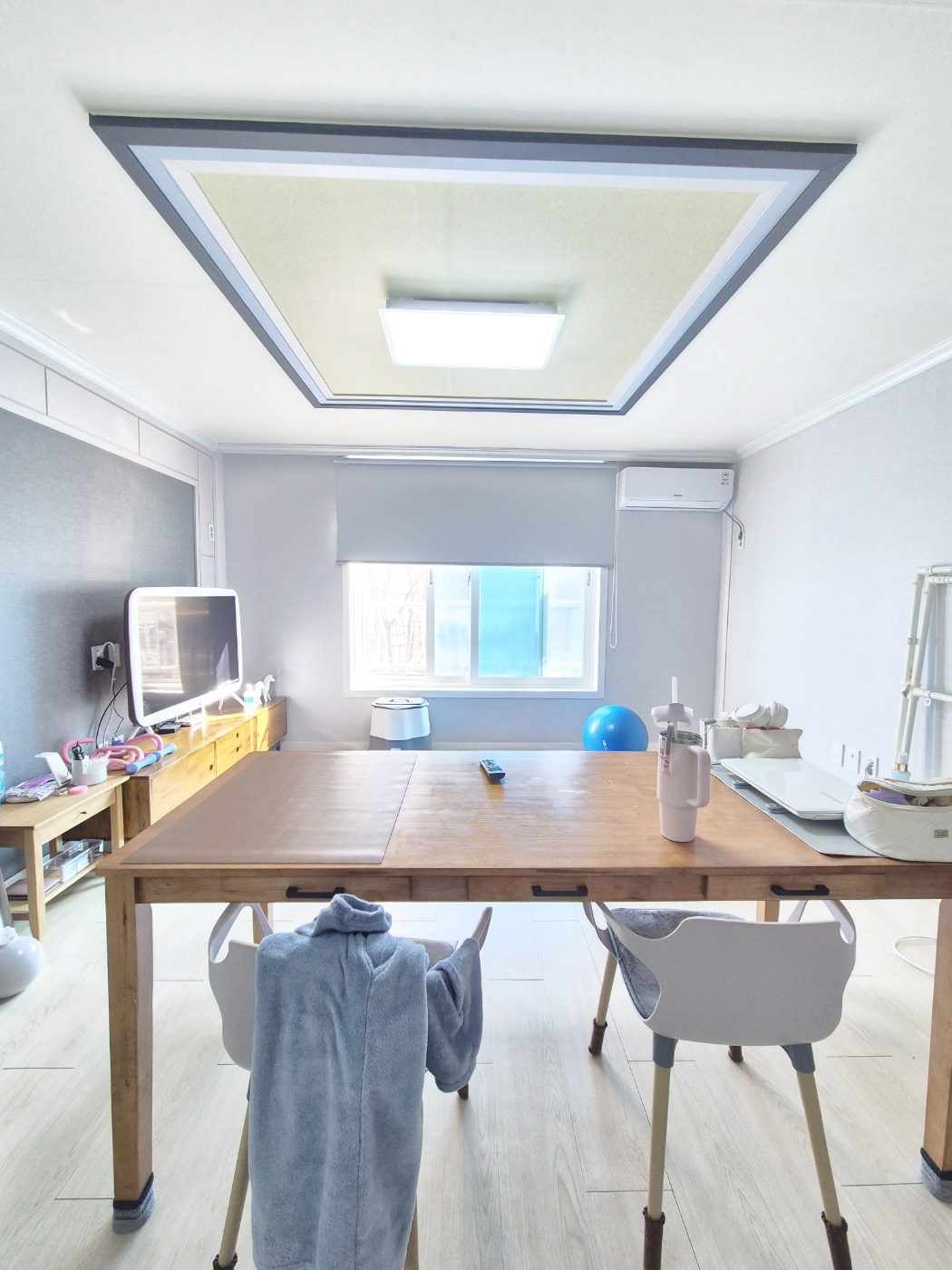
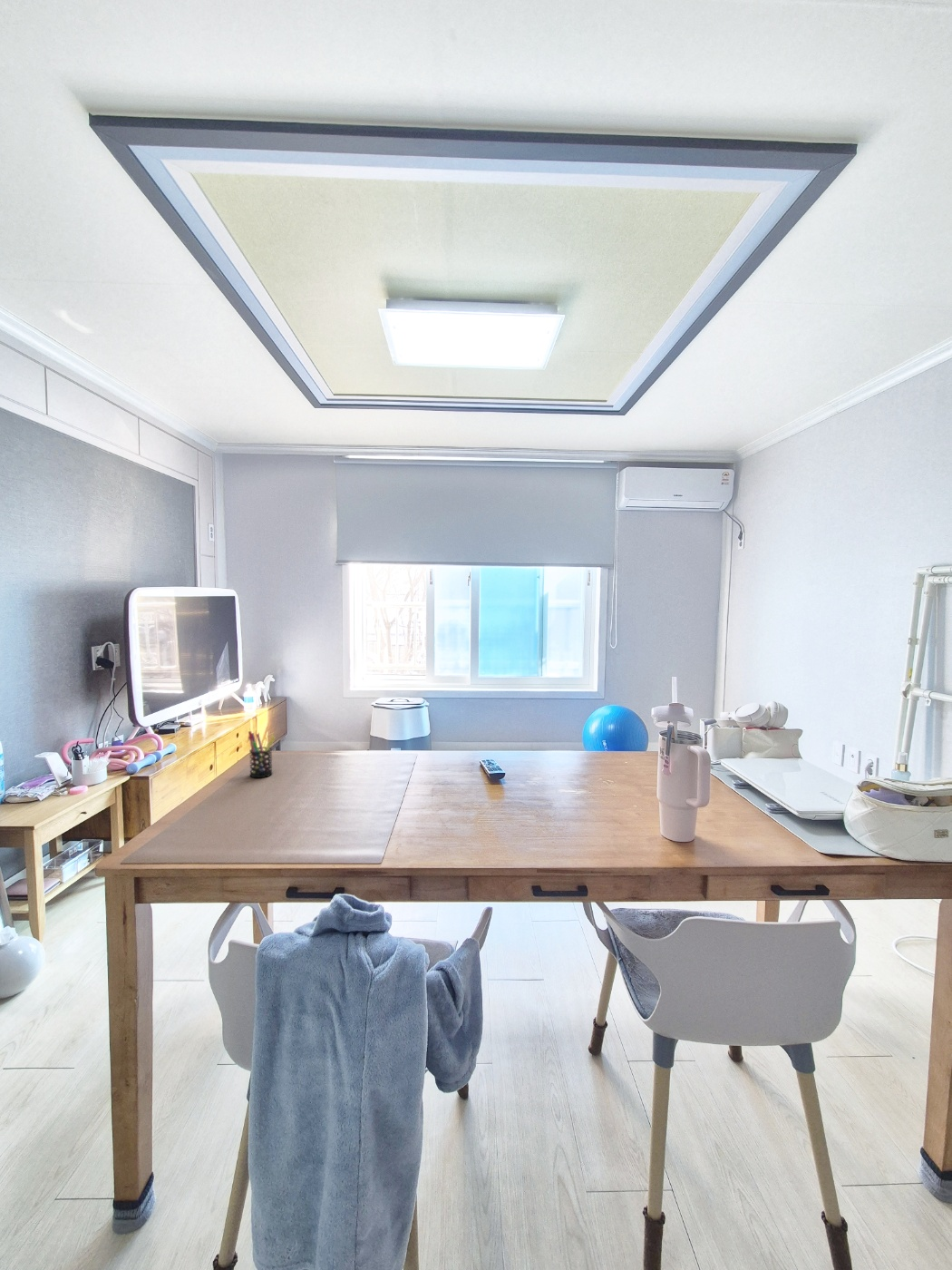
+ pen holder (258, 753)
